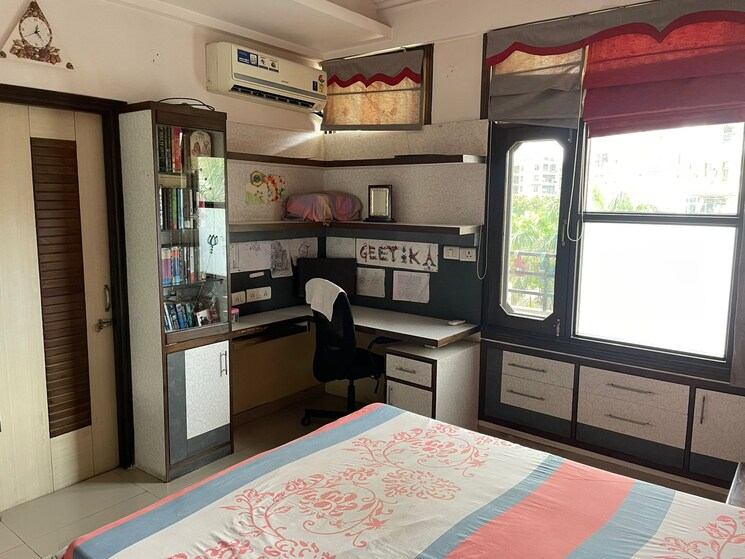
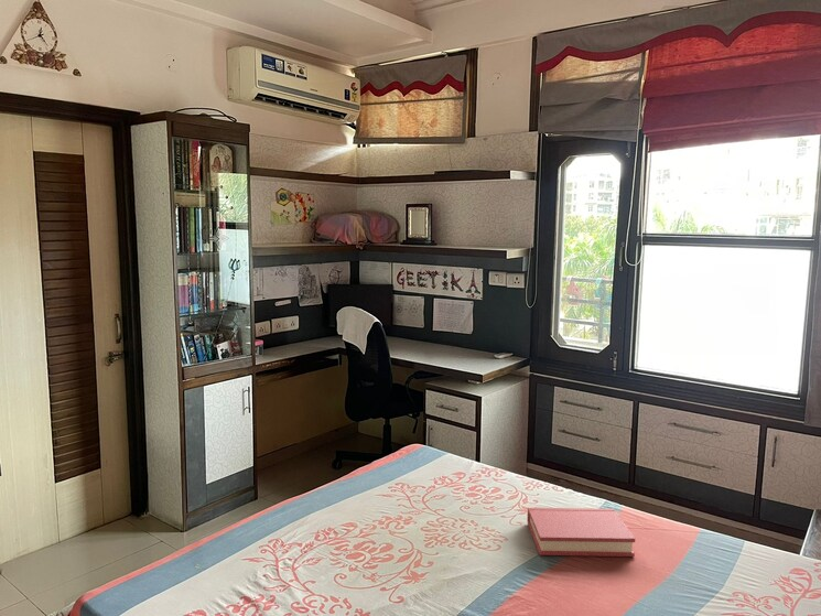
+ hardback book (577, 530)
